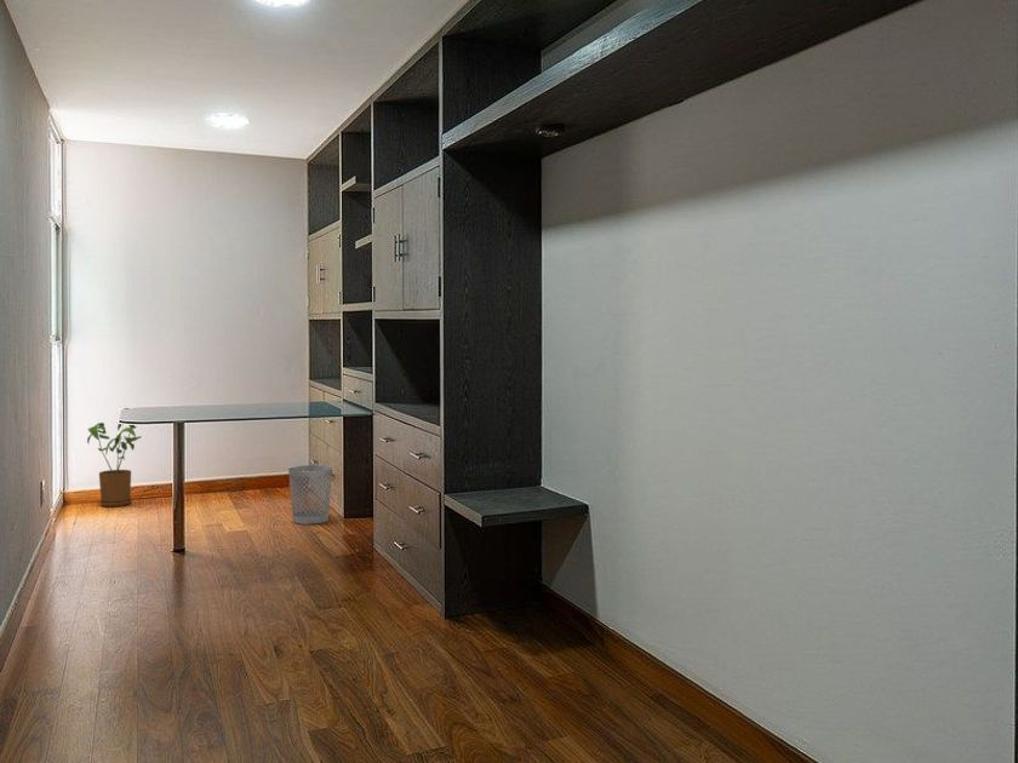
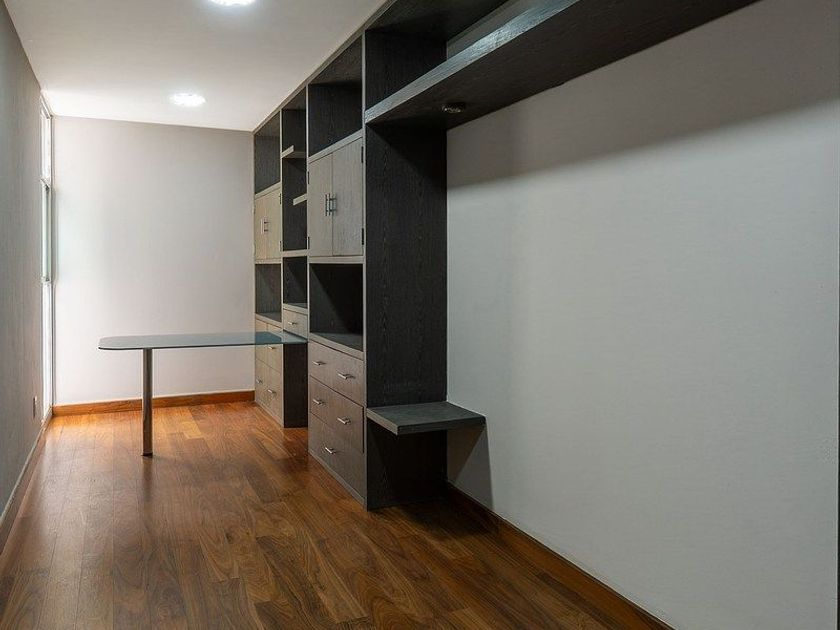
- house plant (118, 457)
- wastebasket (310, 494)
